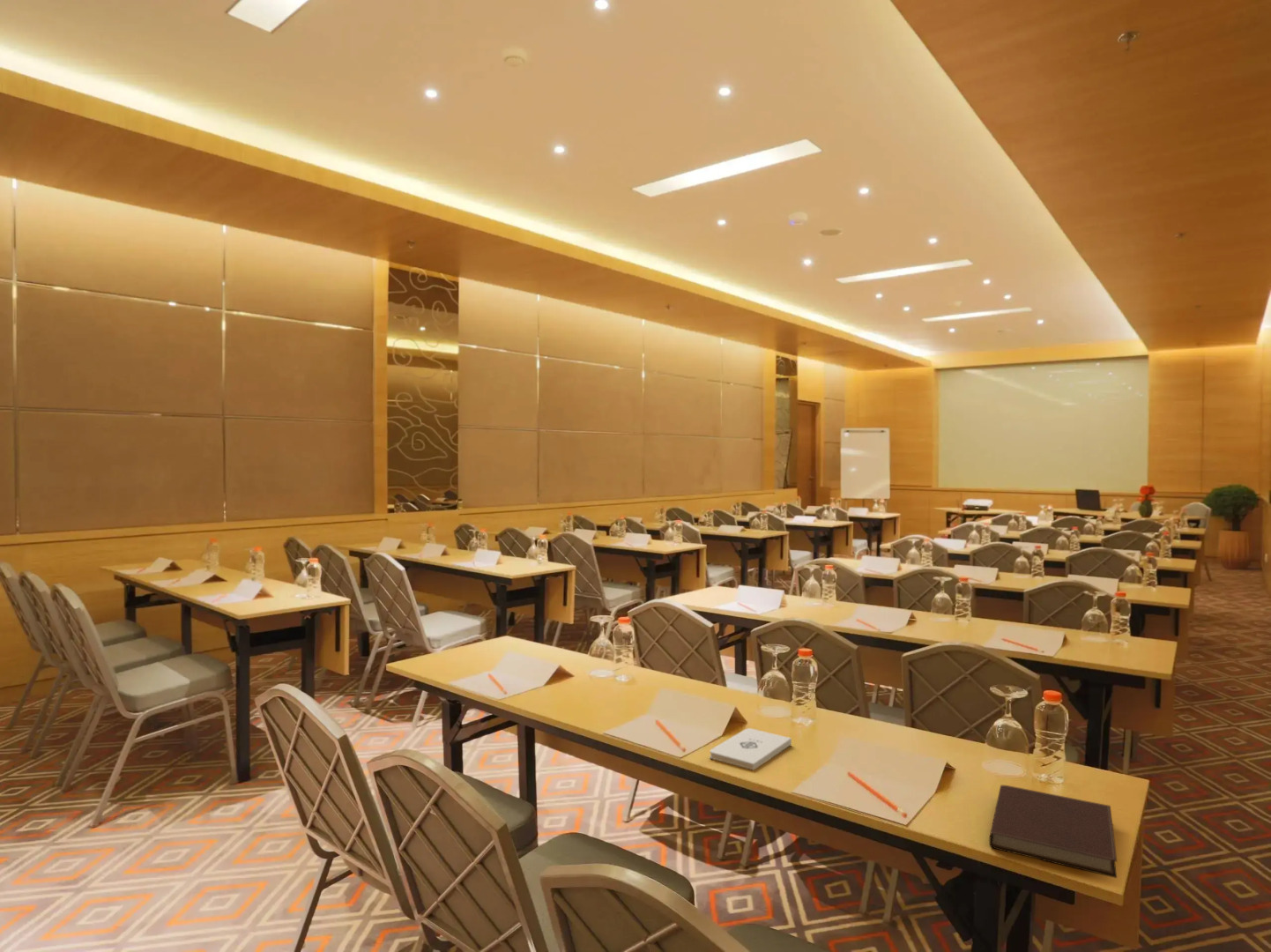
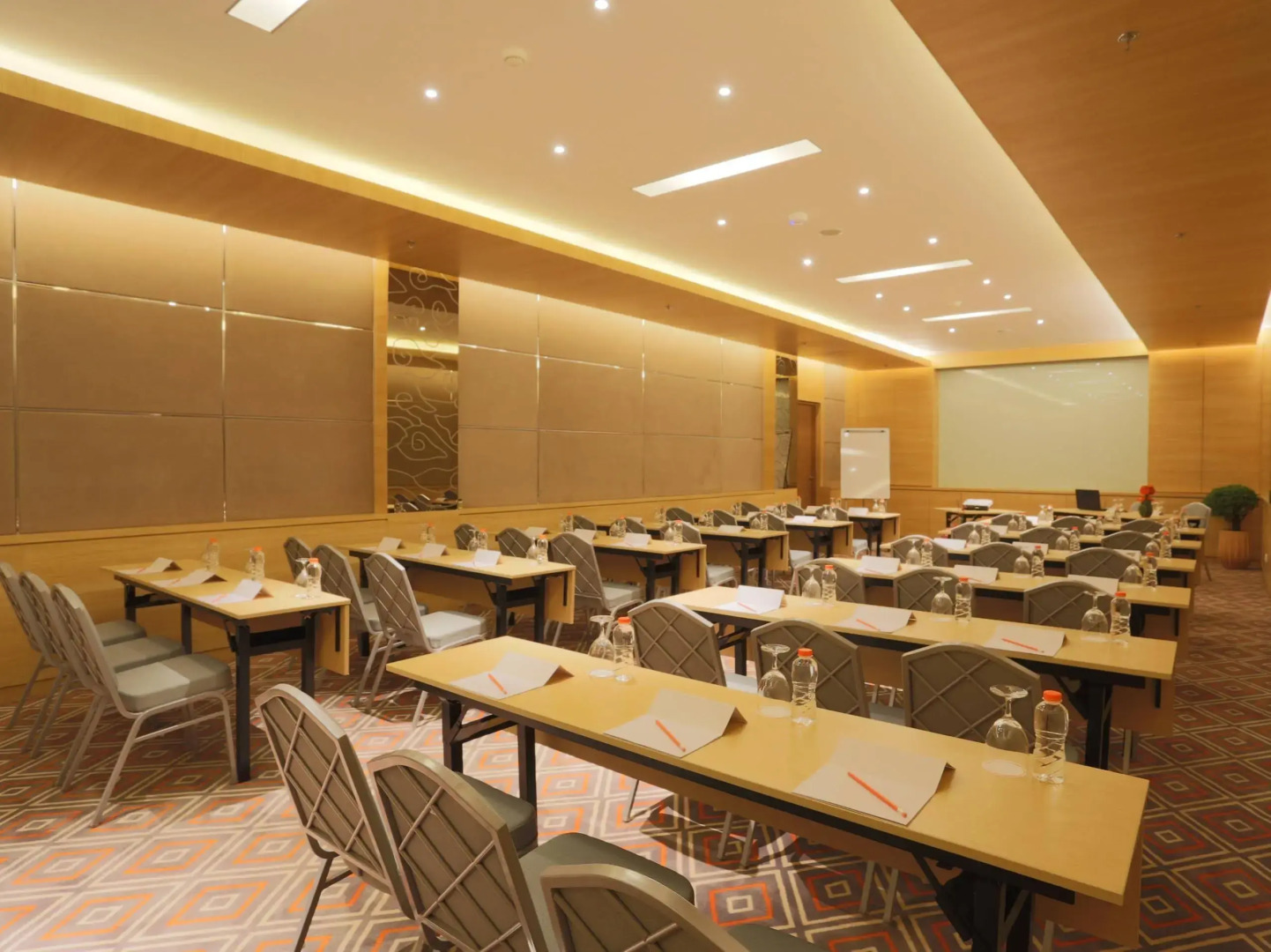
- notebook (1052, 826)
- notepad (750, 747)
